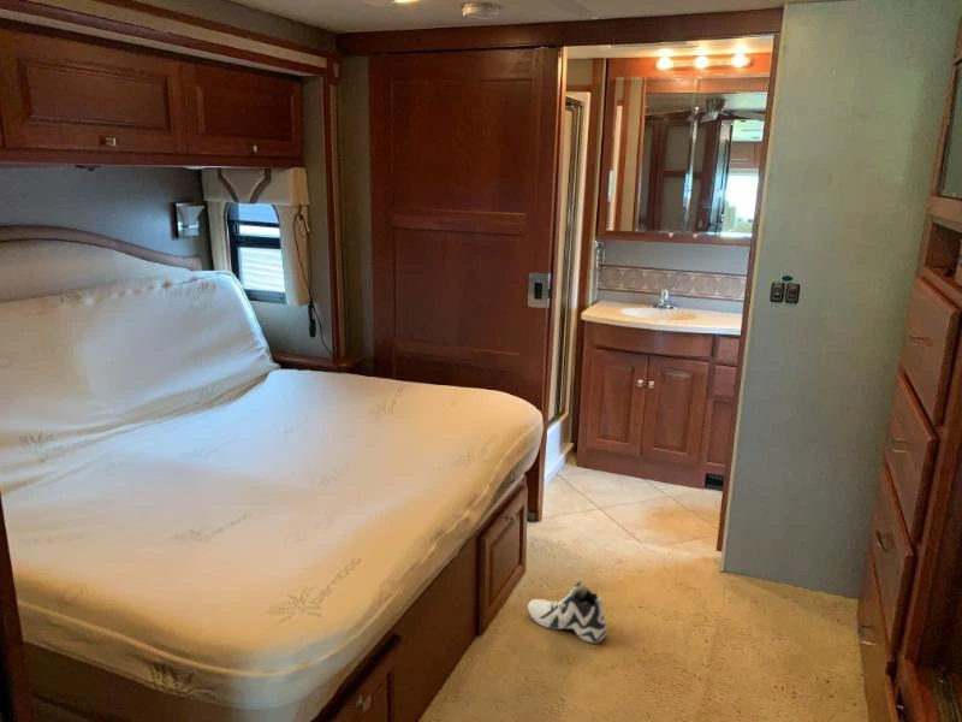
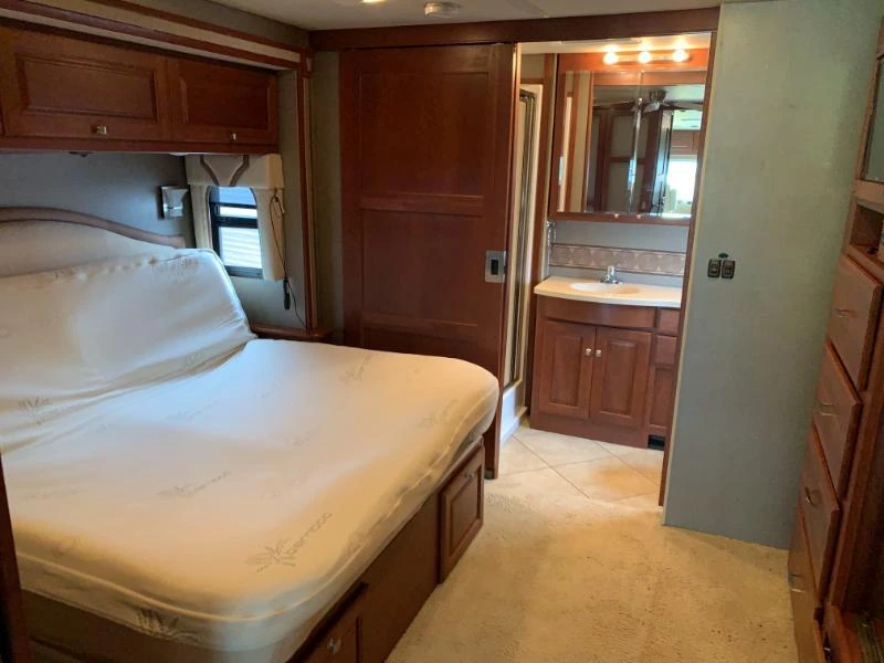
- sneaker (566, 602)
